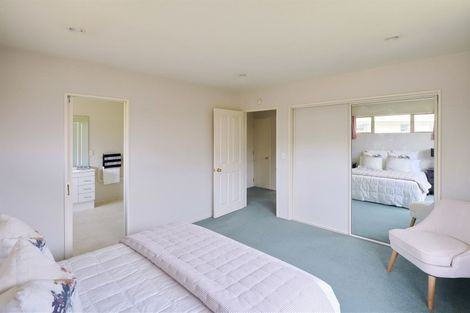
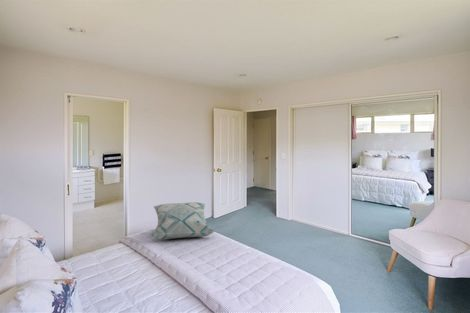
+ decorative pillow (181, 219)
